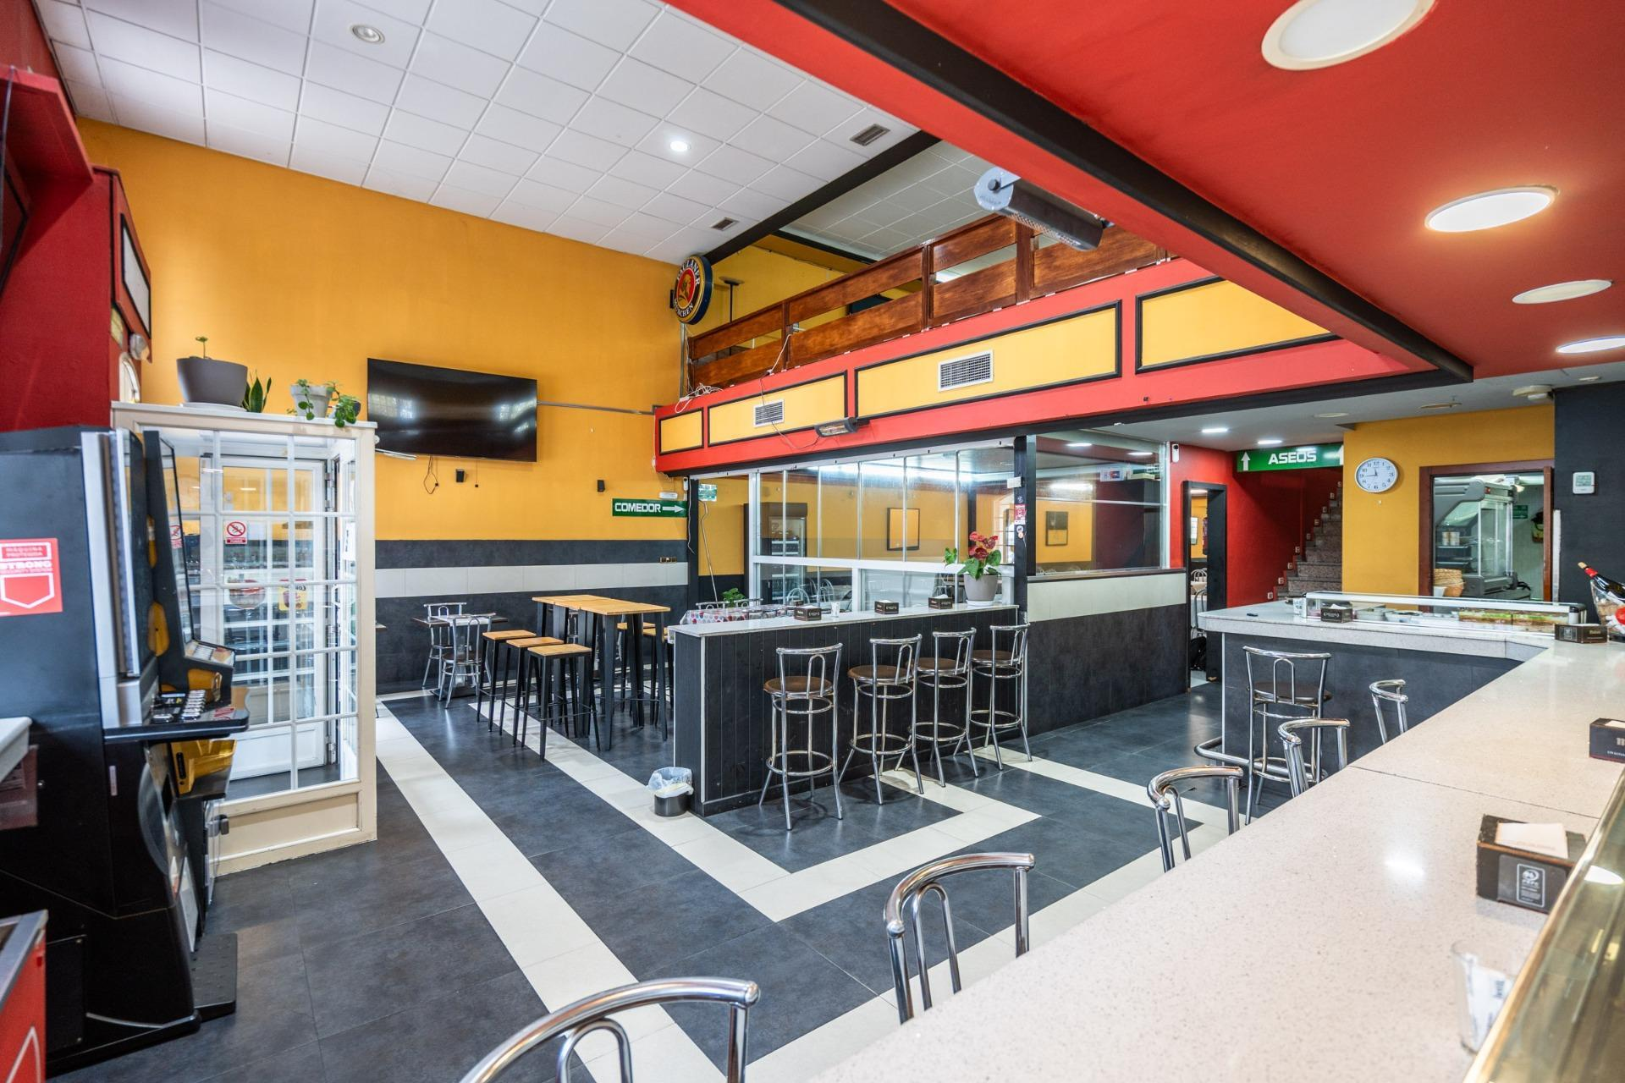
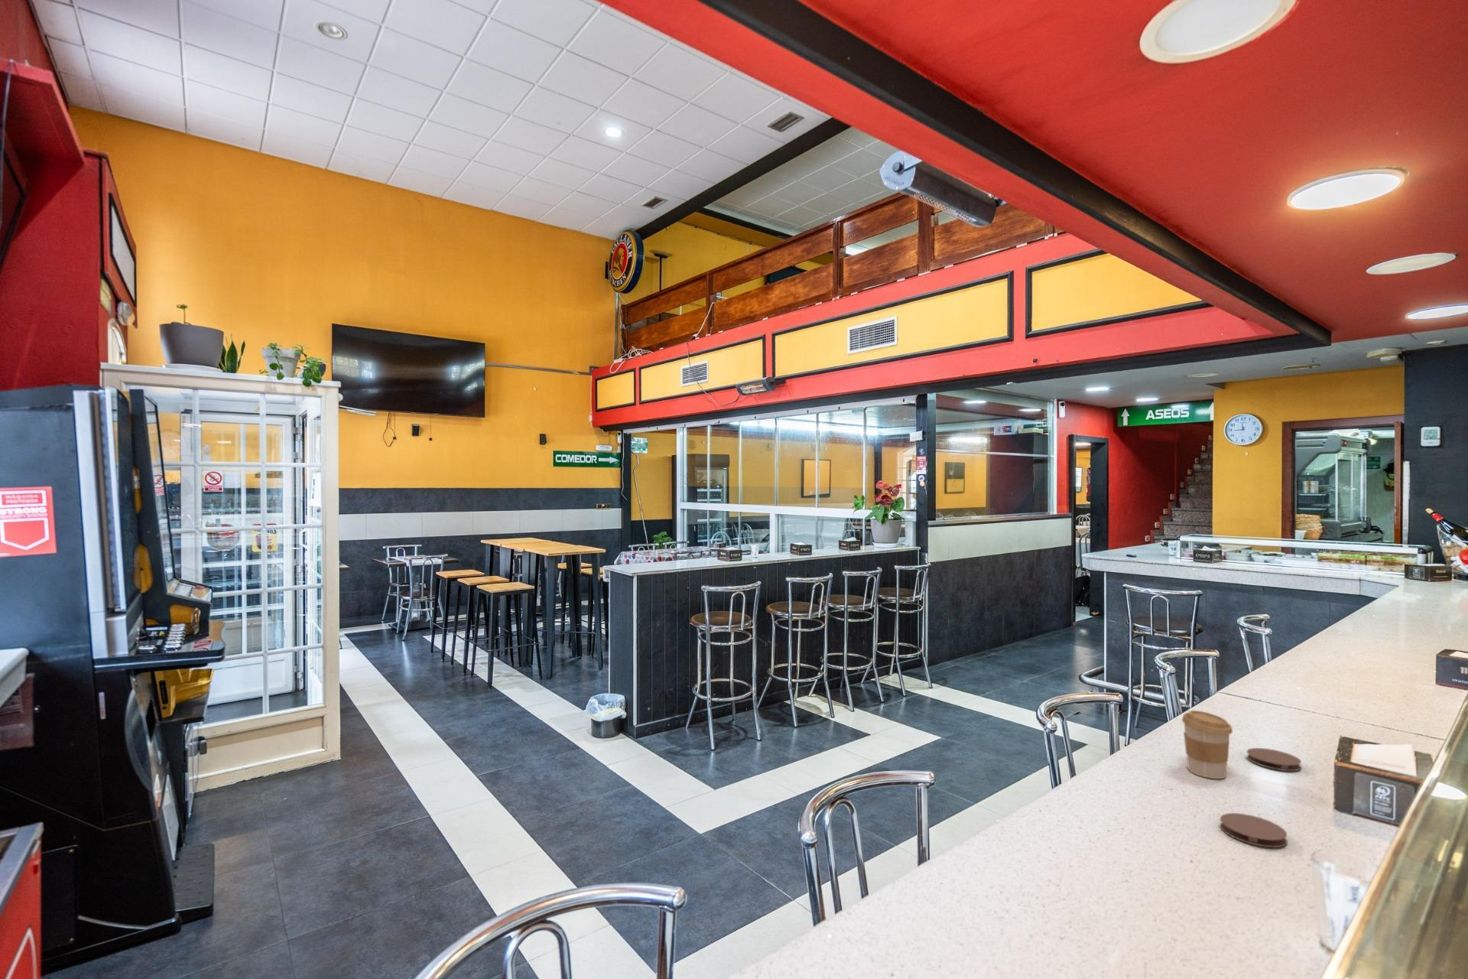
+ coffee cup (1207, 743)
+ coaster (1253, 829)
+ coaster (1274, 758)
